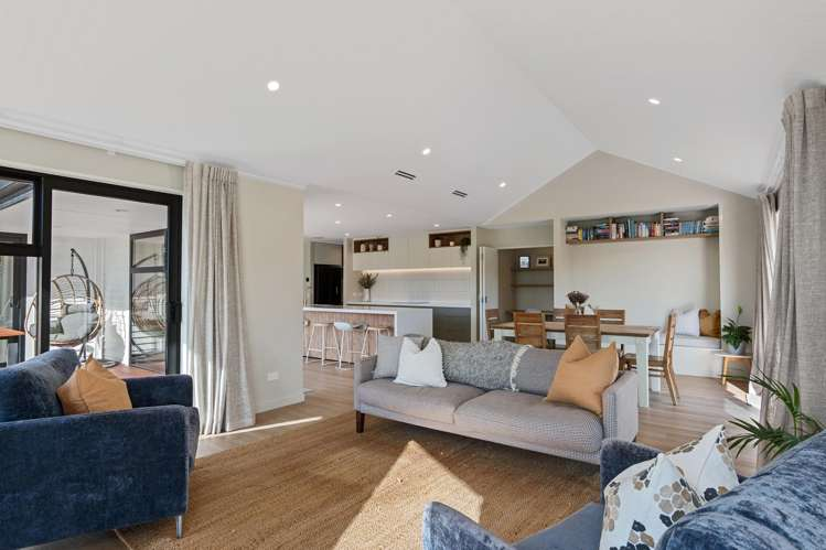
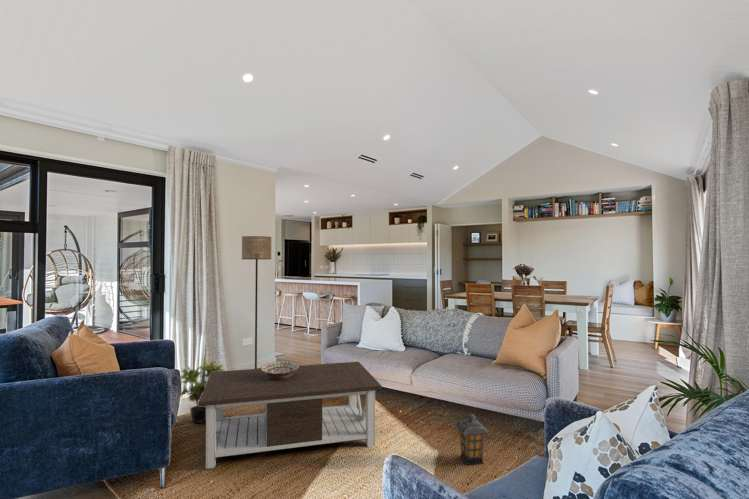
+ coffee table (291, 408)
+ decorative bowl (280, 371)
+ floor lamp (256, 310)
+ lantern (469, 436)
+ potted plant (202, 389)
